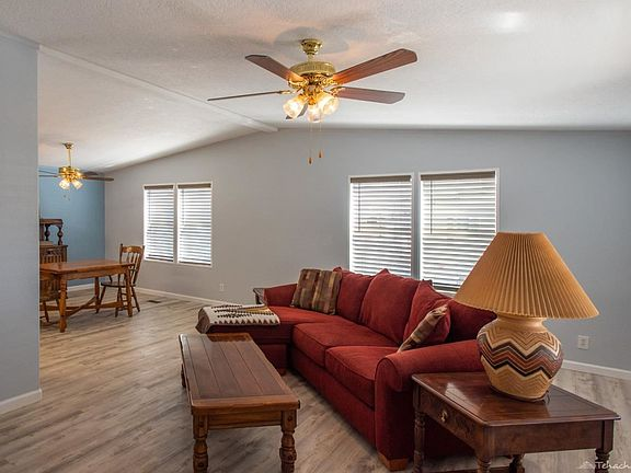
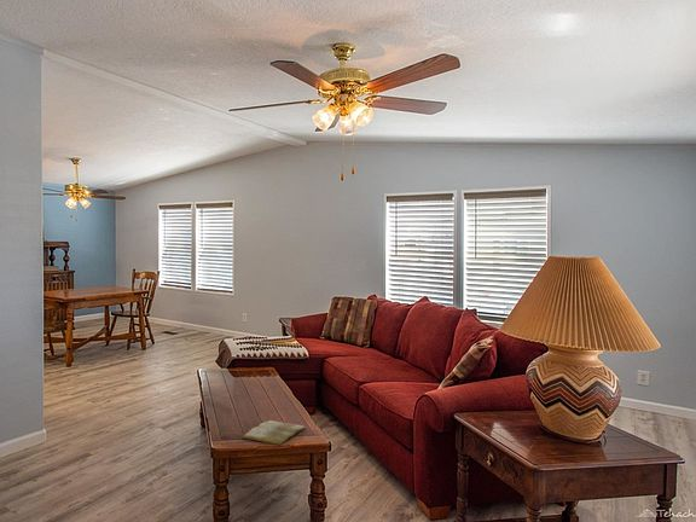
+ book (274, 430)
